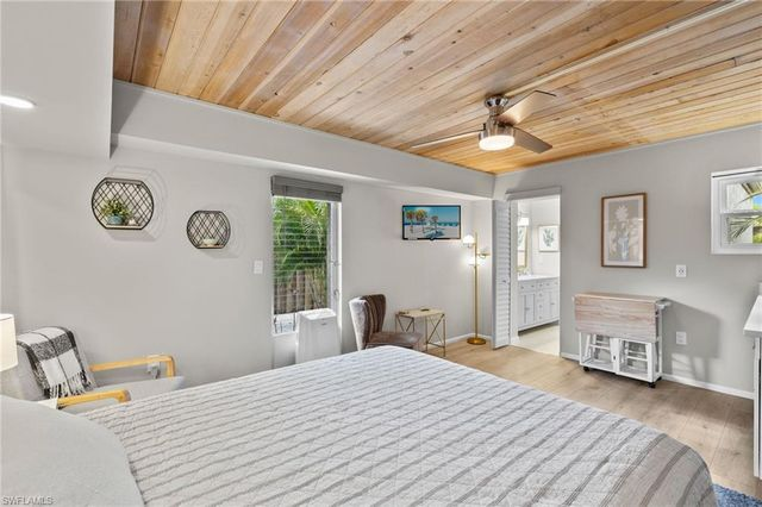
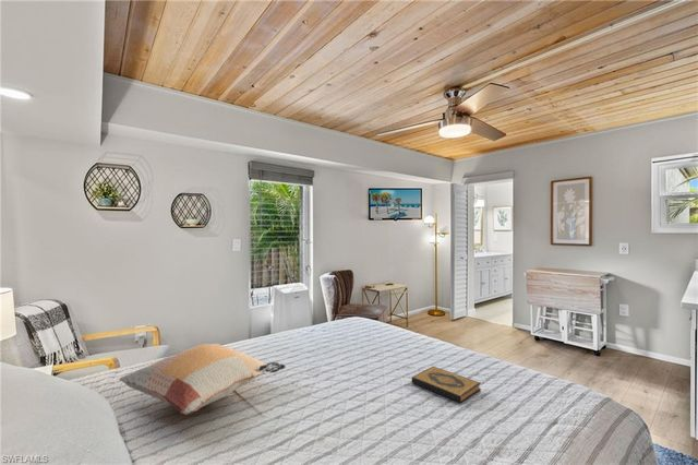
+ hardback book (445, 382)
+ decorative pillow (206, 372)
